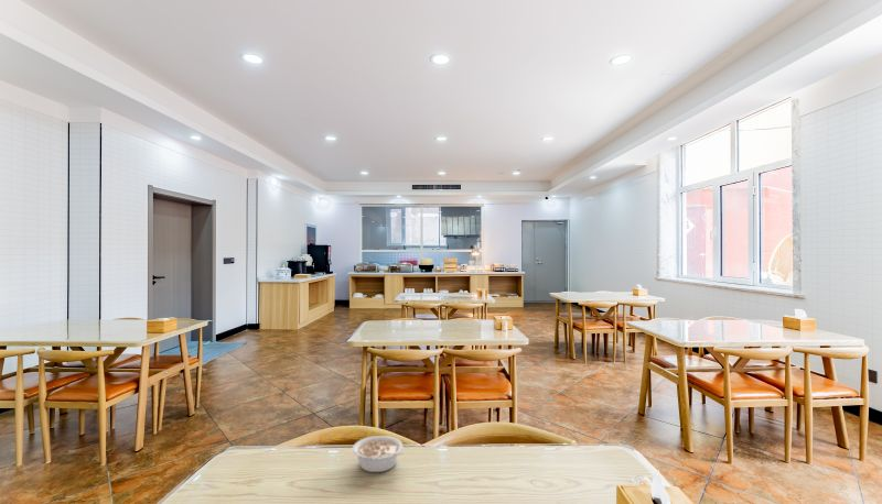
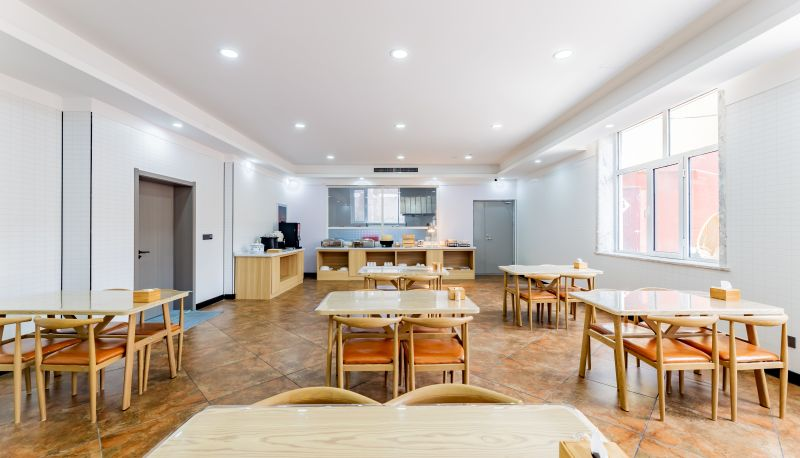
- legume (379, 453)
